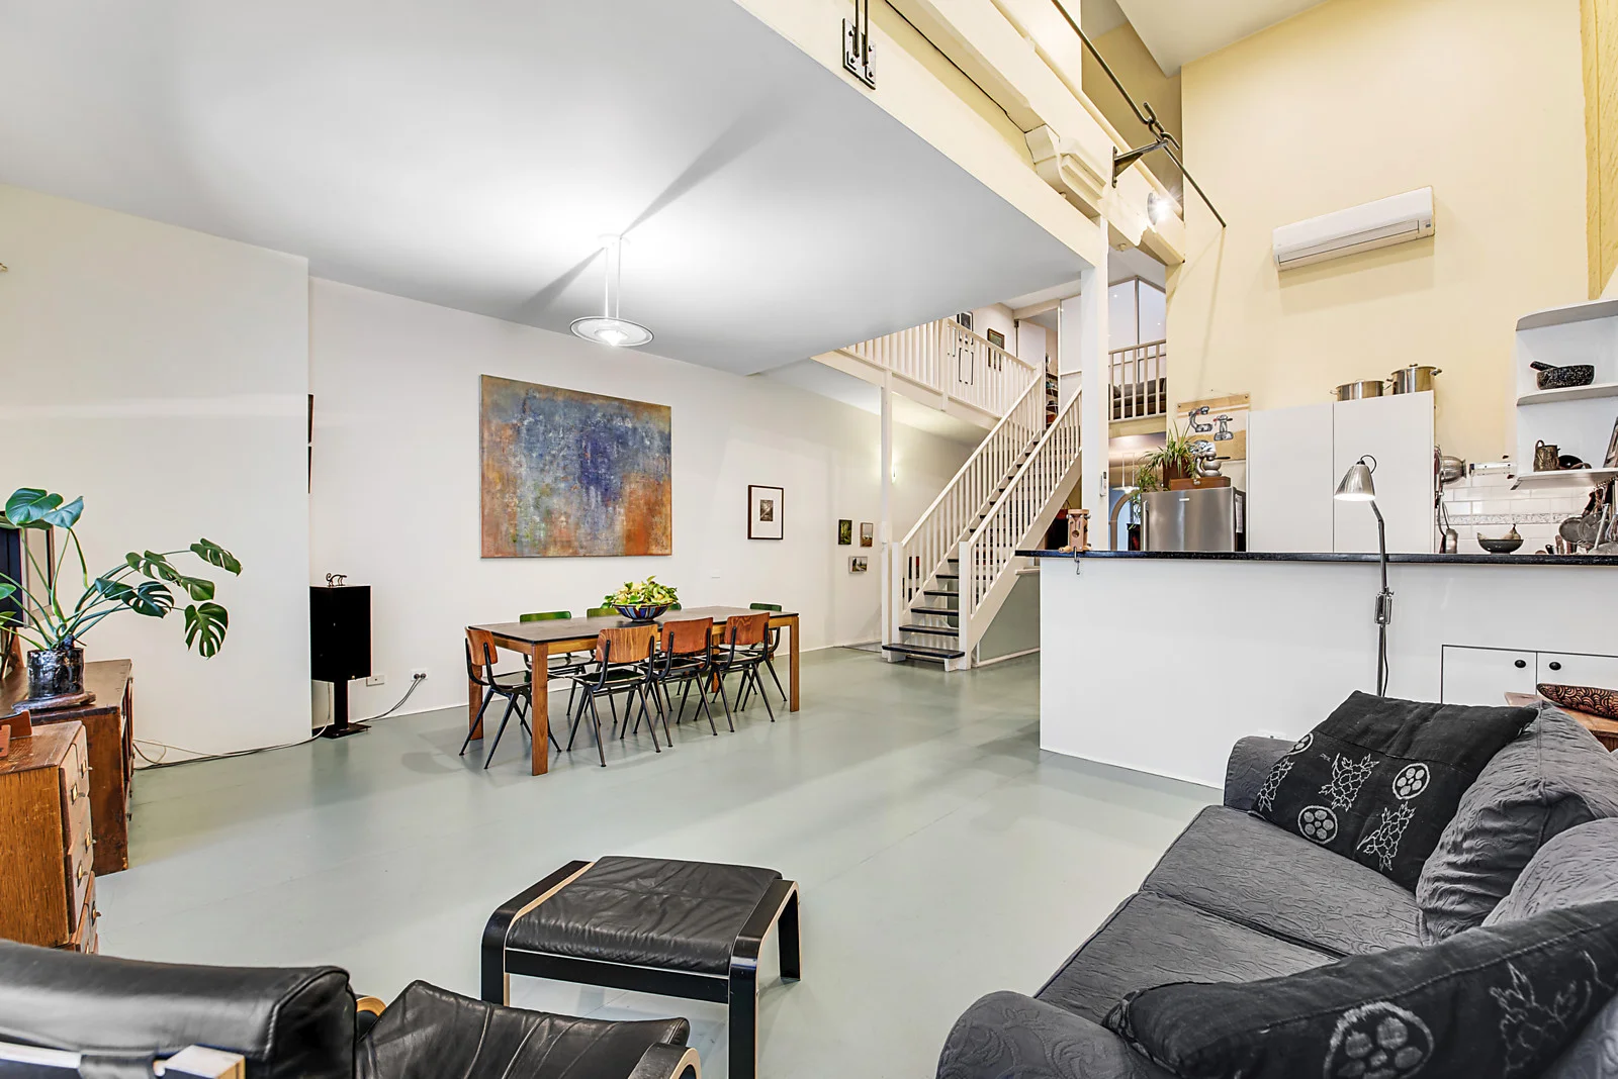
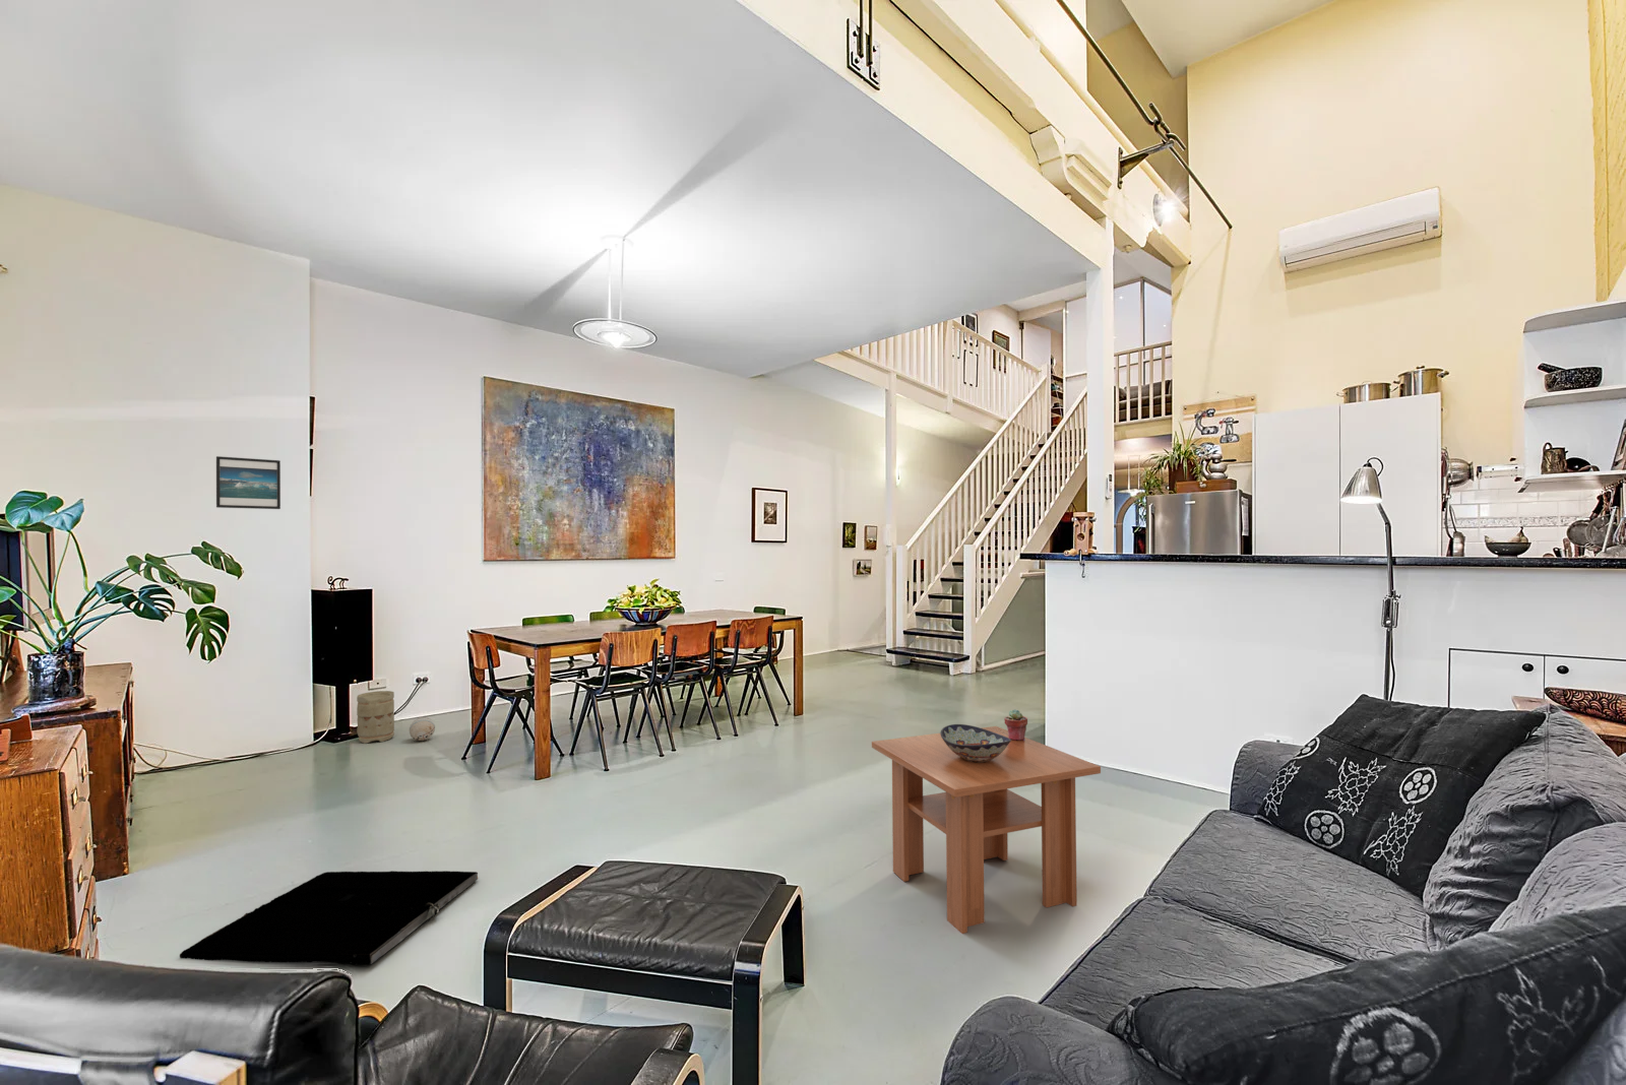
+ vase (375, 716)
+ rug (346, 907)
+ potted succulent (1016, 723)
+ decorative bowl (975, 745)
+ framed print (249, 483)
+ decorative ball (421, 729)
+ coffee table (978, 820)
